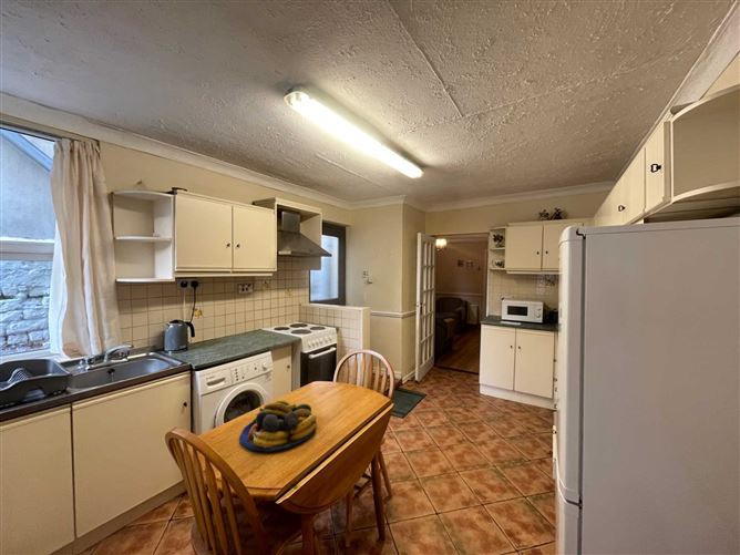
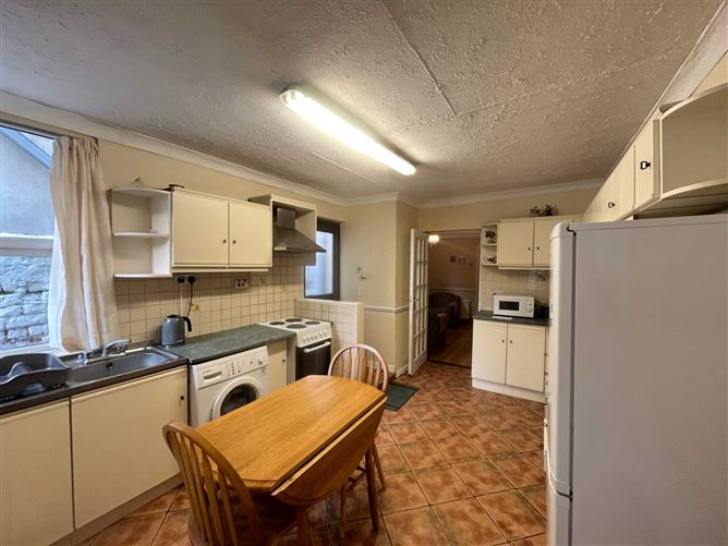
- fruit bowl (279, 417)
